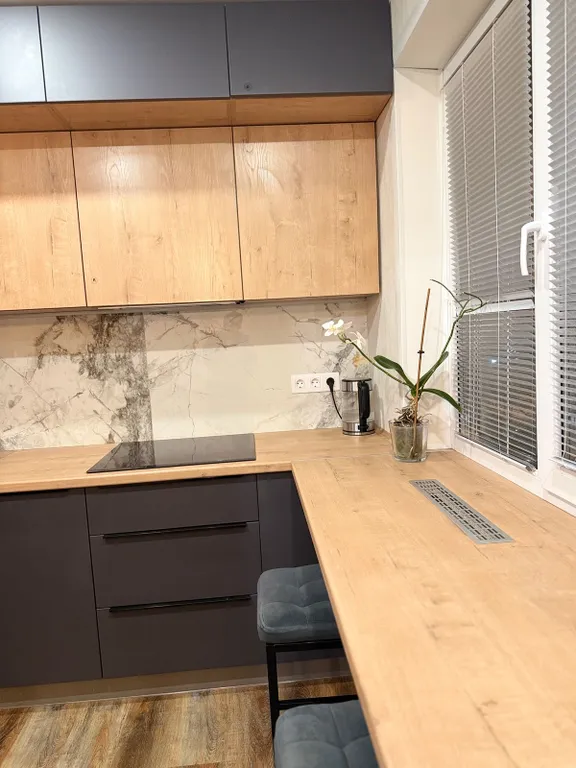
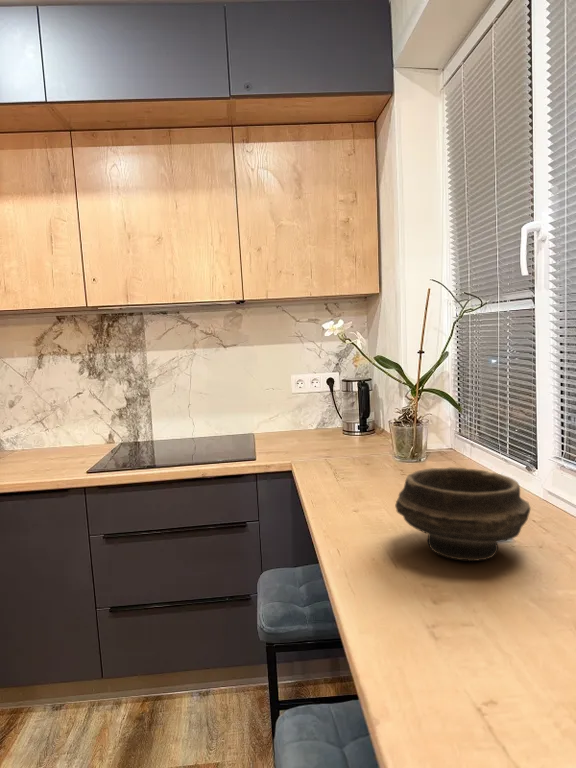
+ bowl (460, 514)
